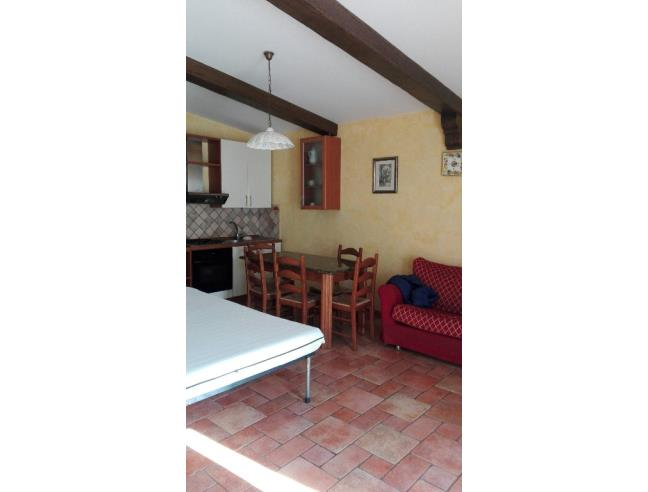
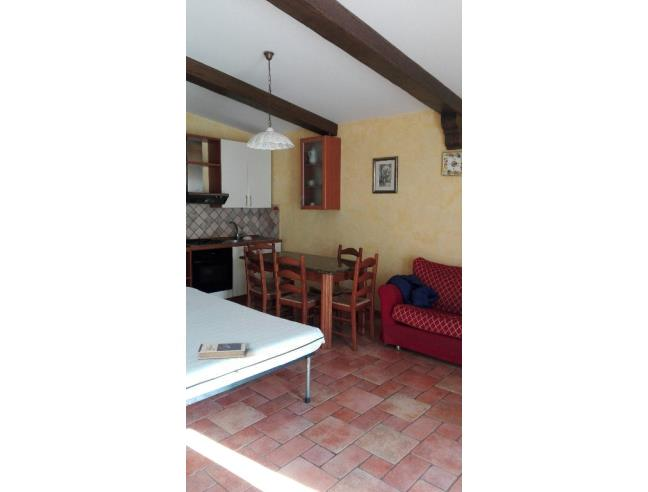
+ hardback book (222, 350)
